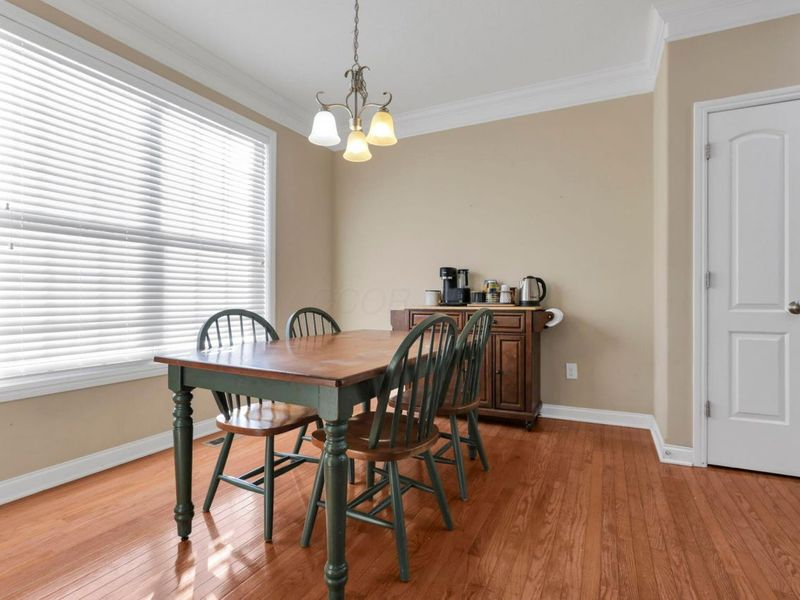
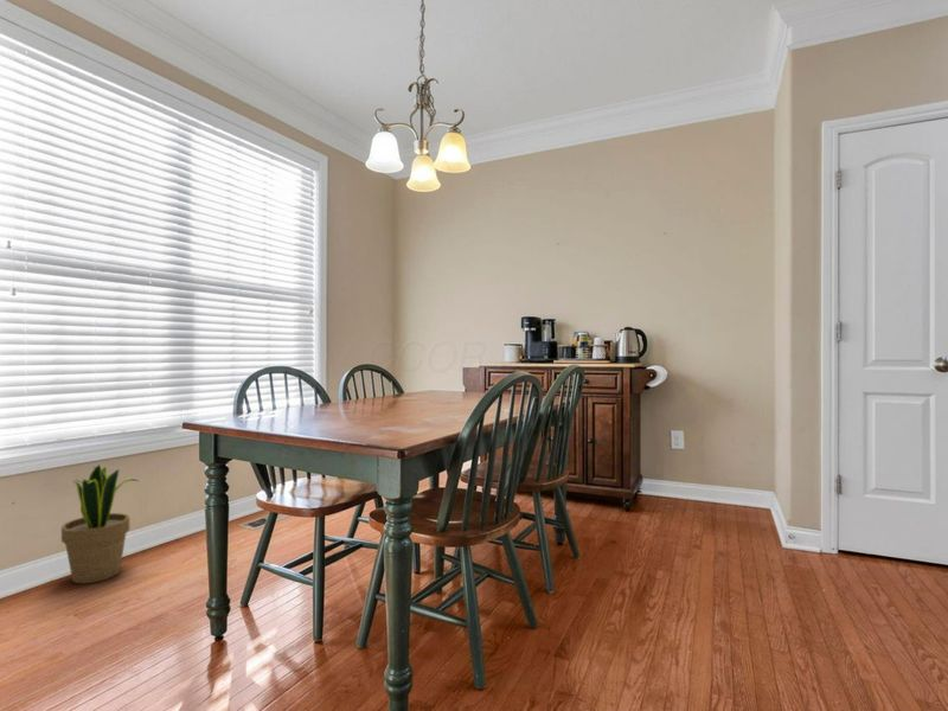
+ potted plant (102, 518)
